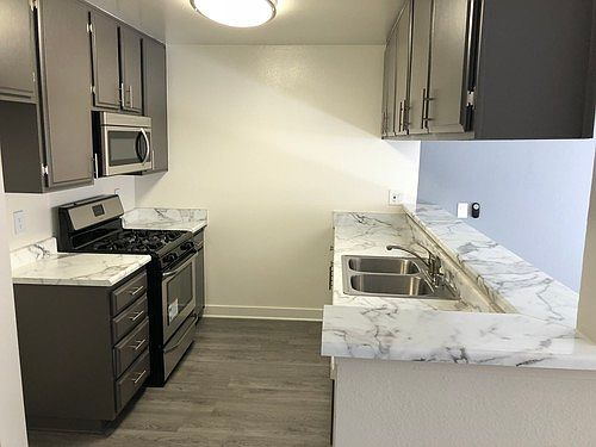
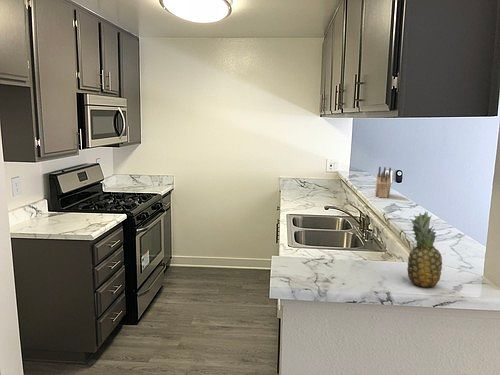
+ knife block (383, 181)
+ fruit (424, 248)
